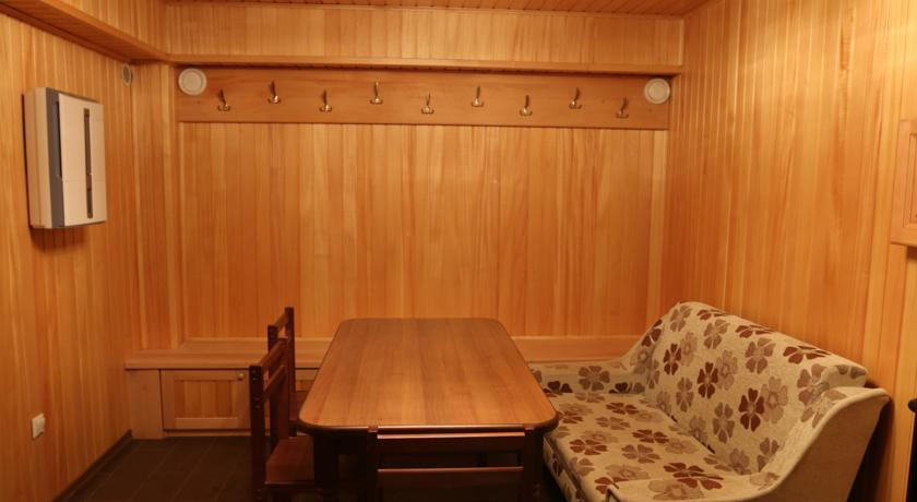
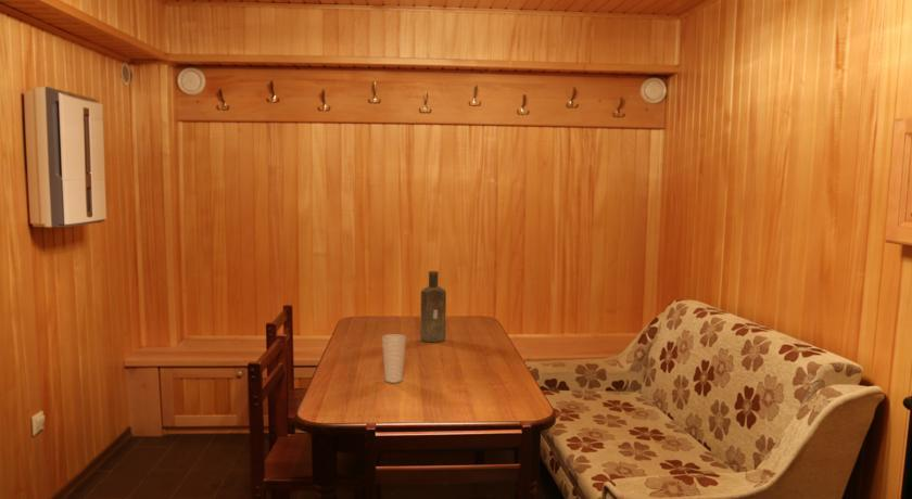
+ cup (393, 358)
+ bottle (435, 305)
